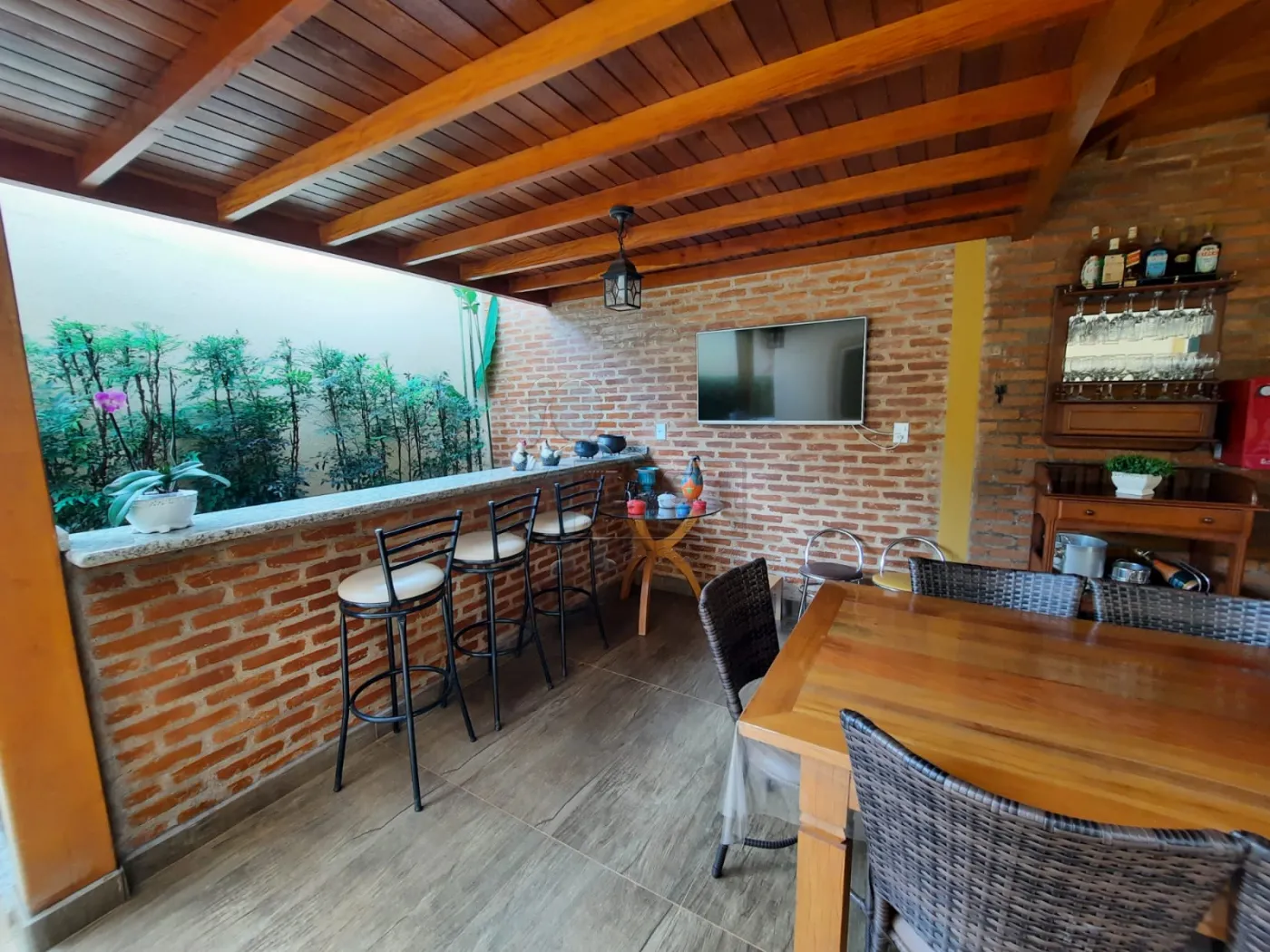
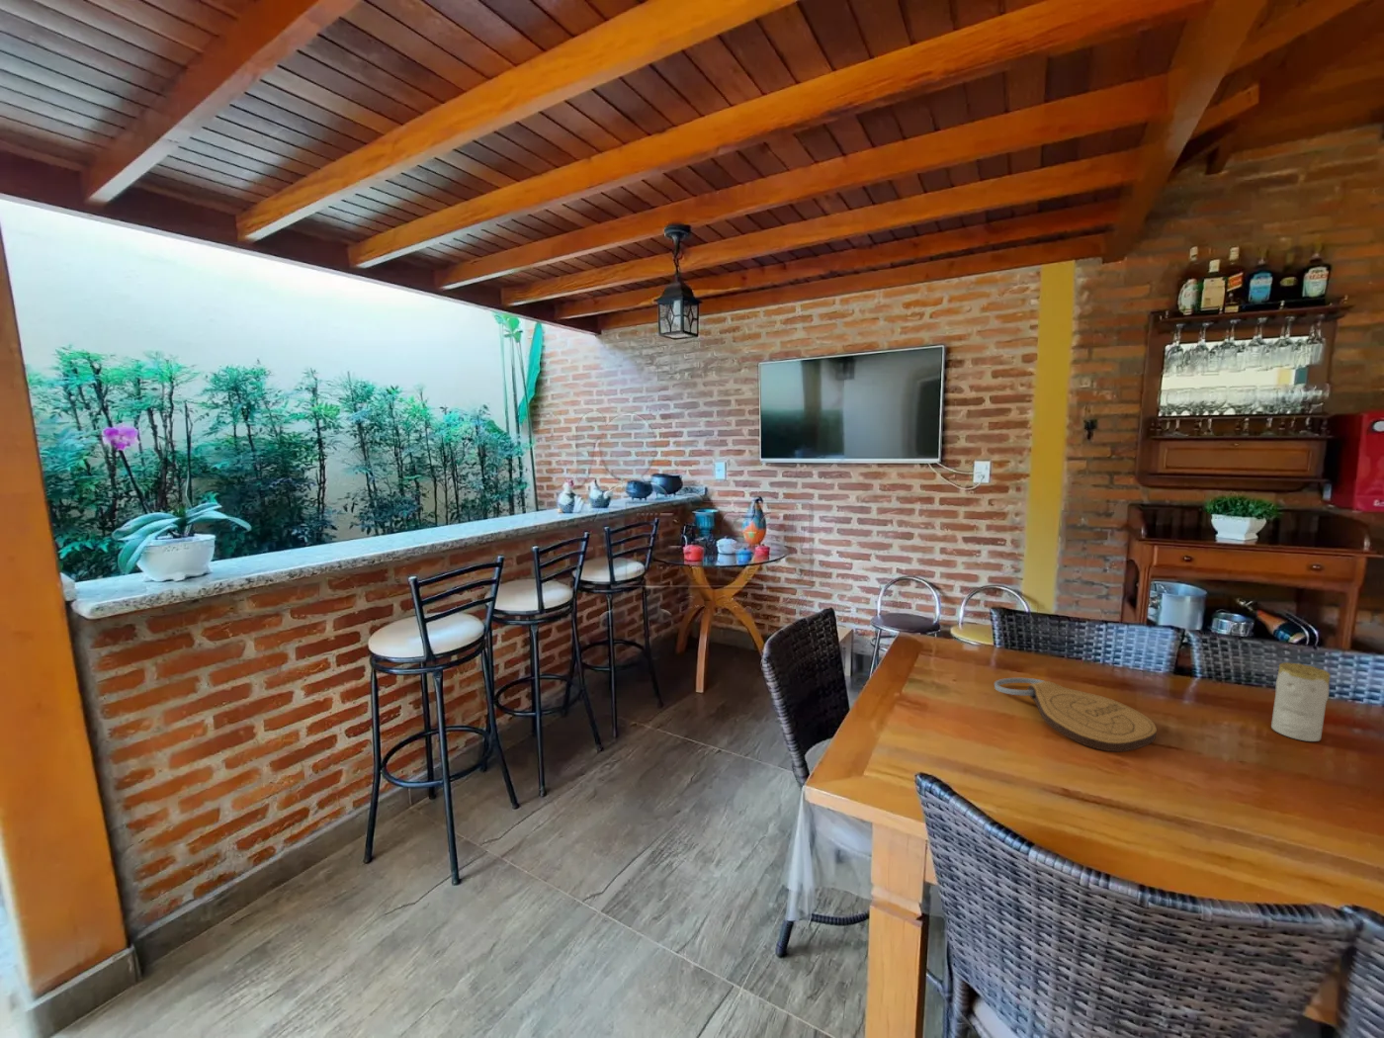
+ key chain (1063, 702)
+ candle (1300, 701)
